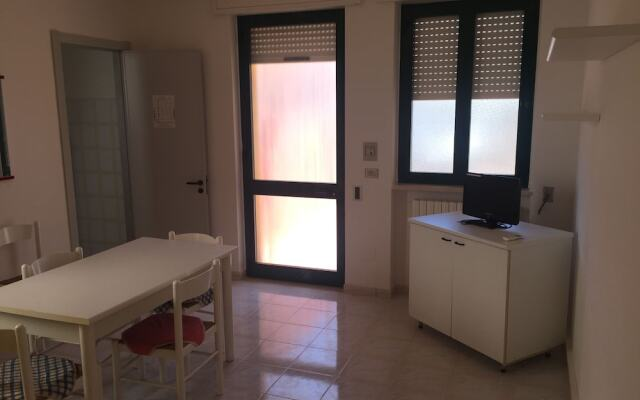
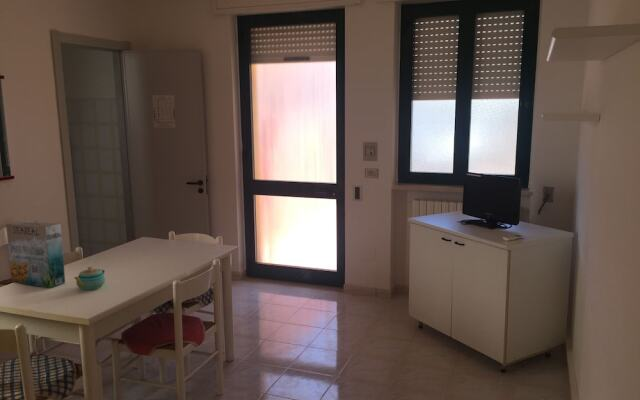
+ teapot (89, 277)
+ cereal box (35, 253)
